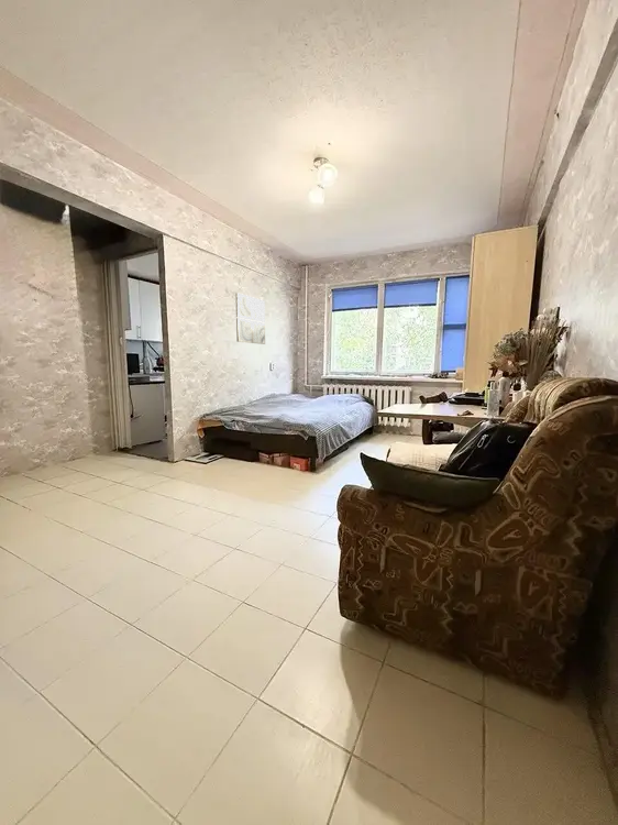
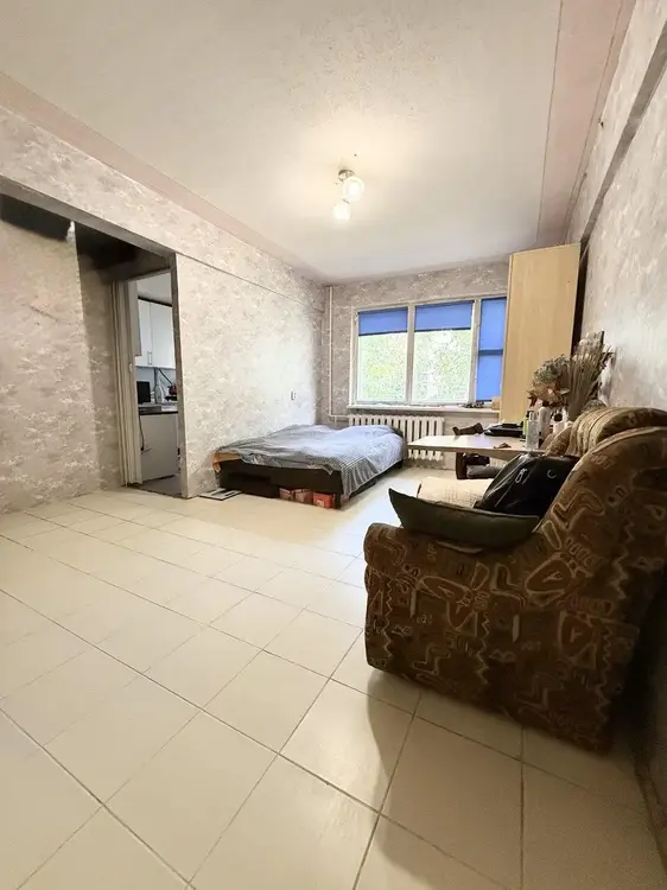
- wall art (251, 319)
